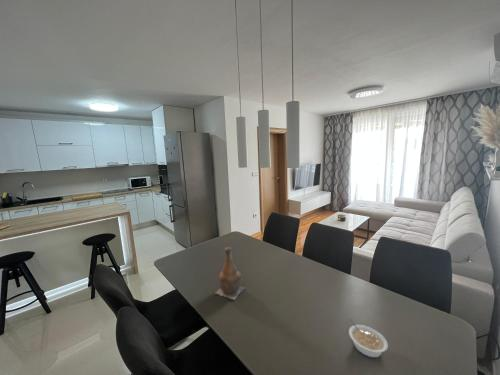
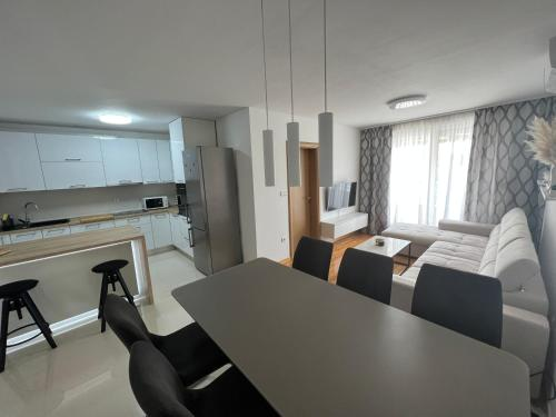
- legume (365, 340)
- bottle (229, 269)
